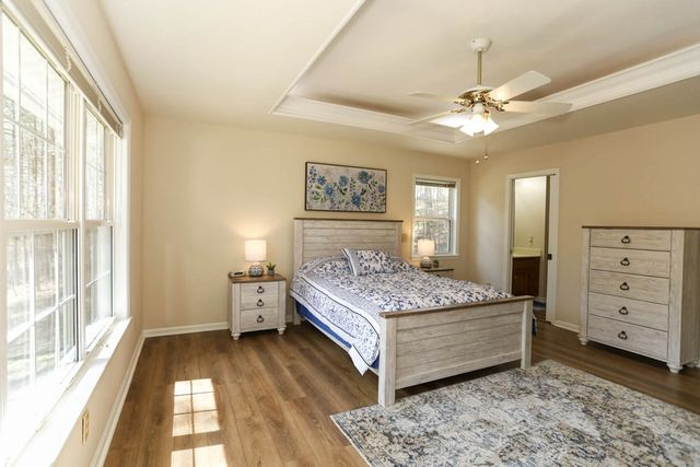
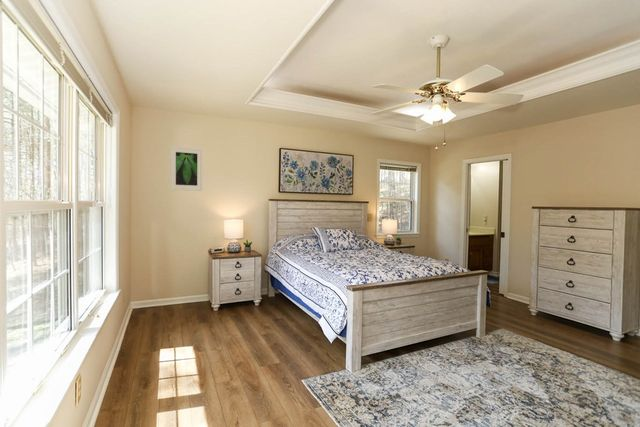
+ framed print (186, 169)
